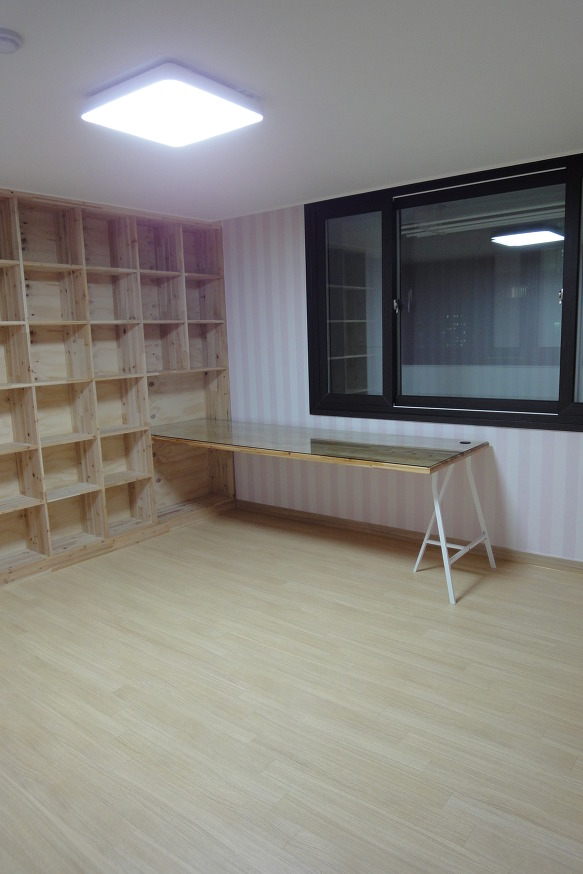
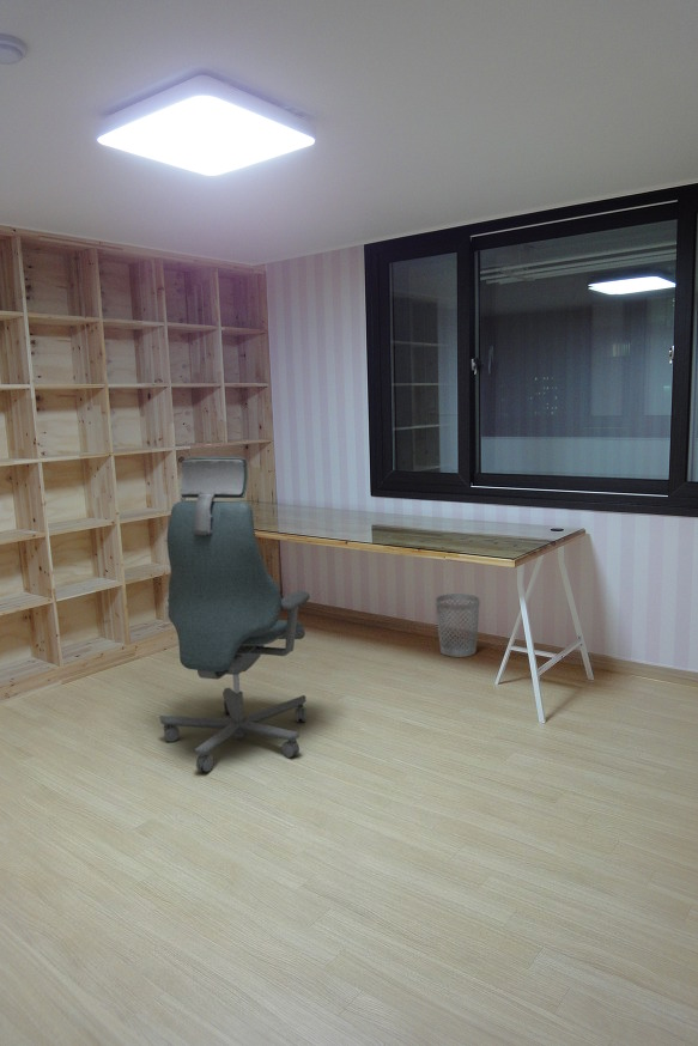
+ office chair (227, 602)
+ wastebasket (457, 625)
